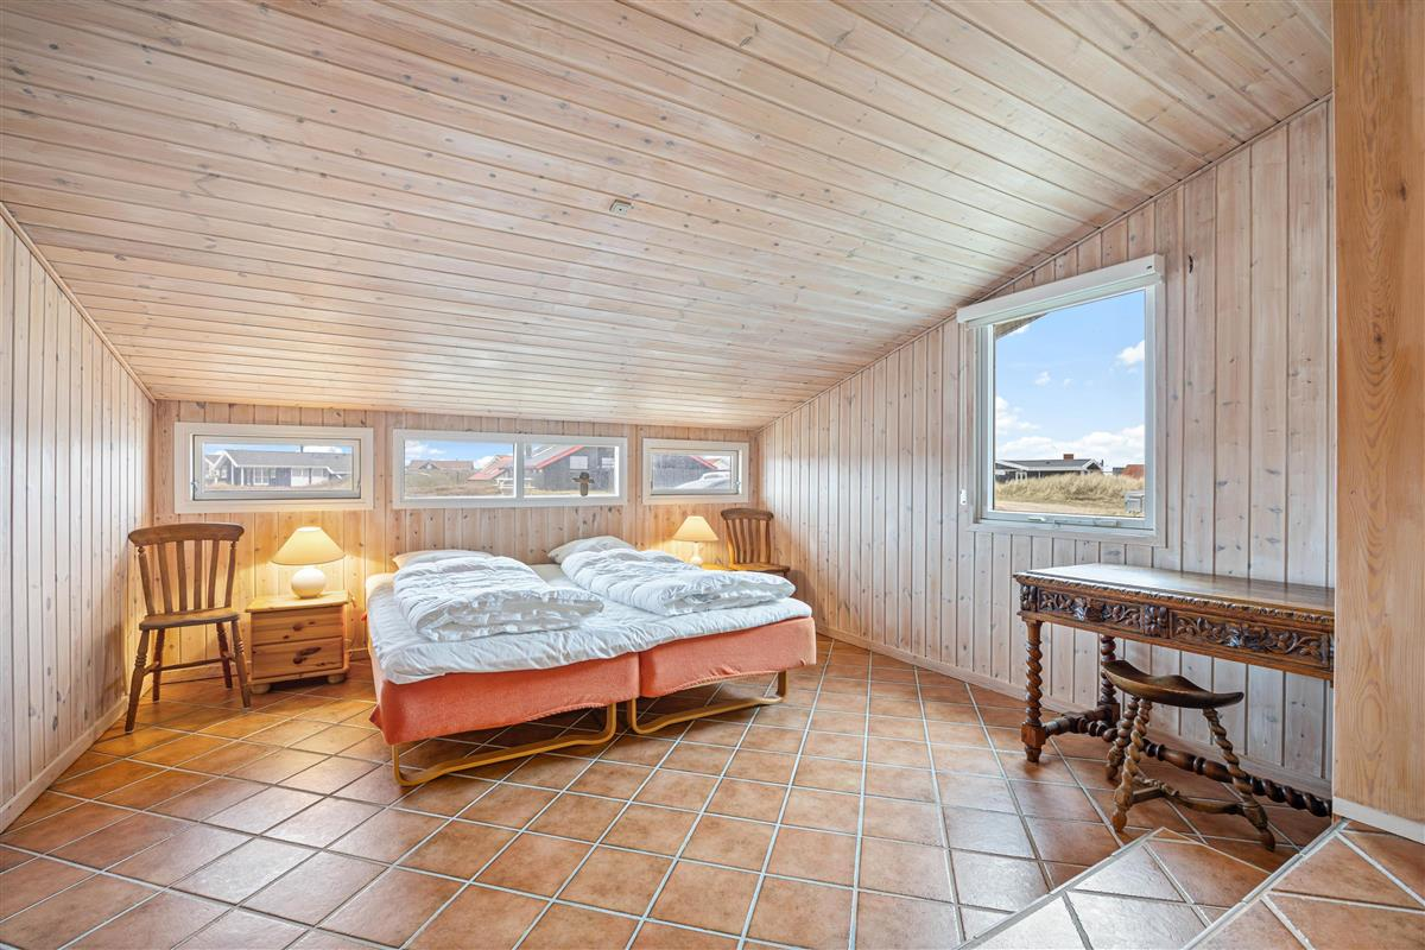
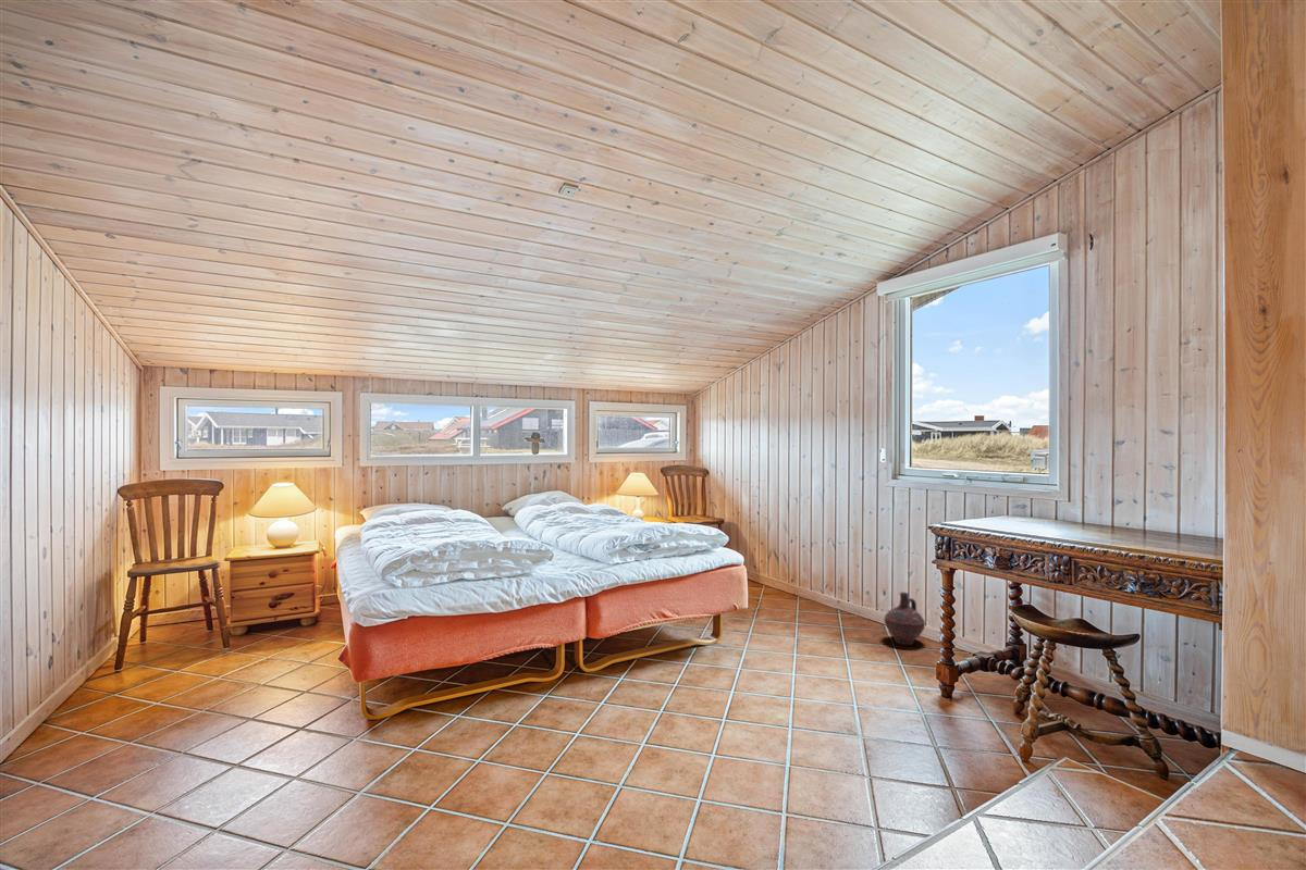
+ ceramic jug (903, 617)
